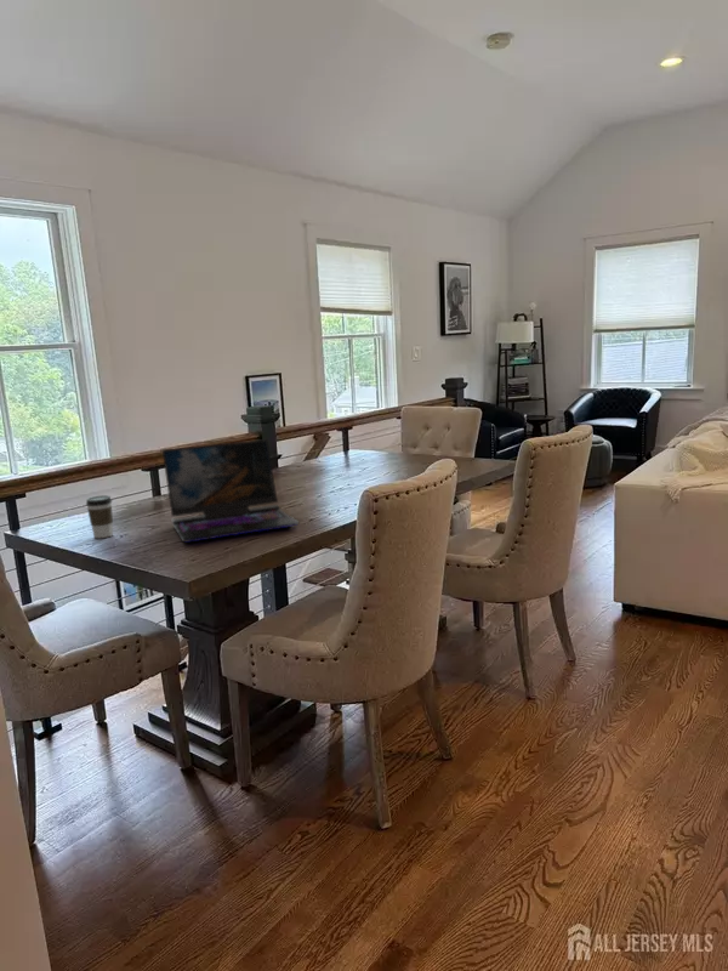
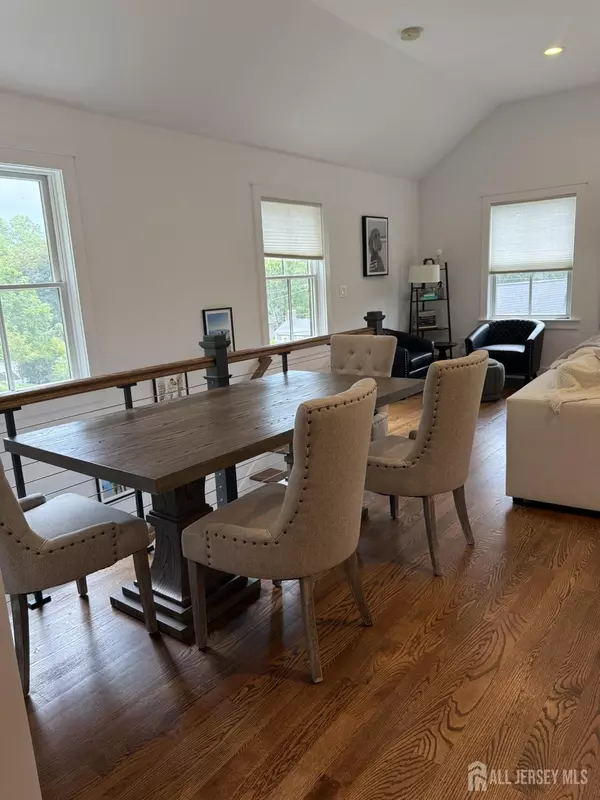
- laptop (228, 487)
- coffee cup (101, 516)
